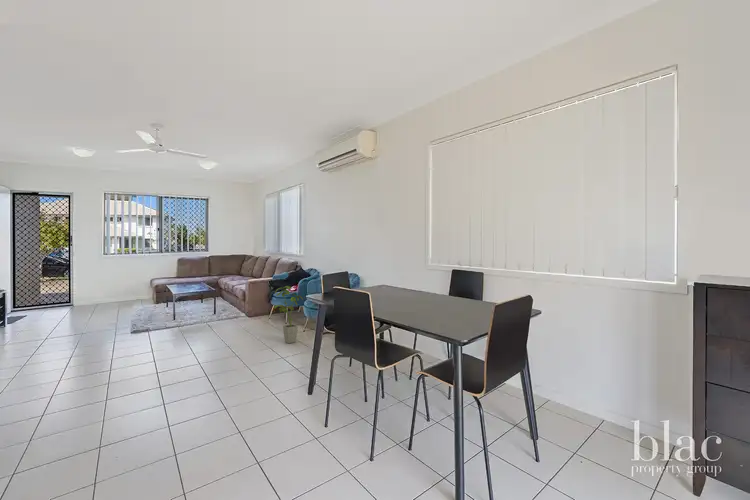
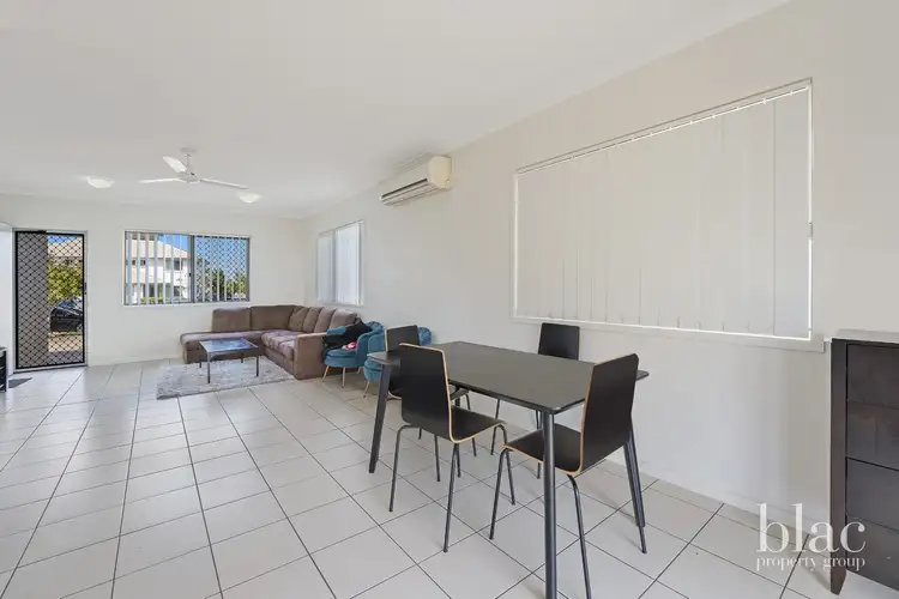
- house plant (285, 313)
